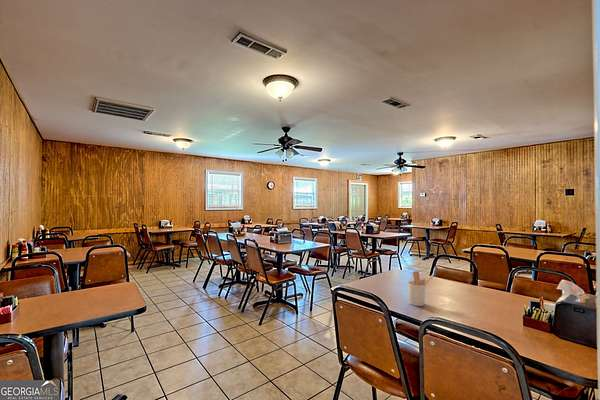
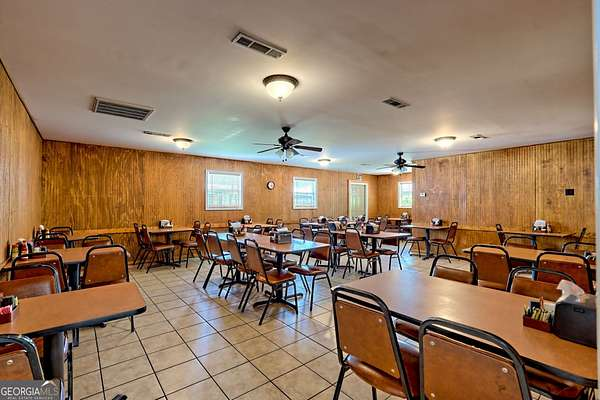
- utensil holder (421, 288)
